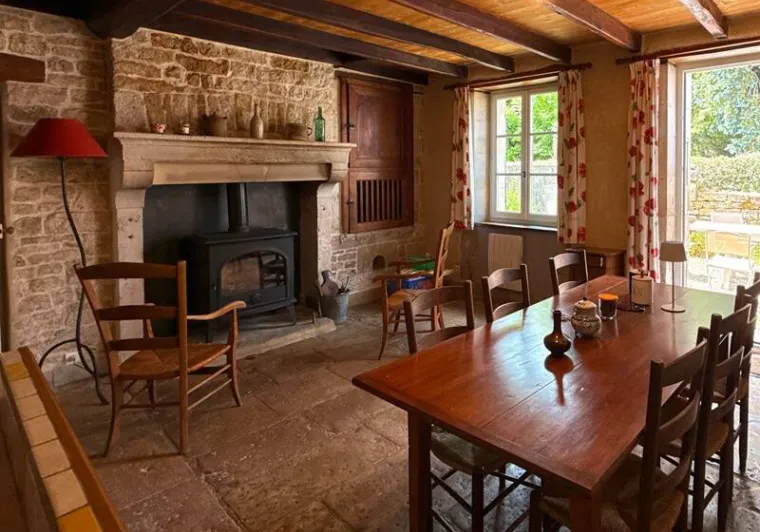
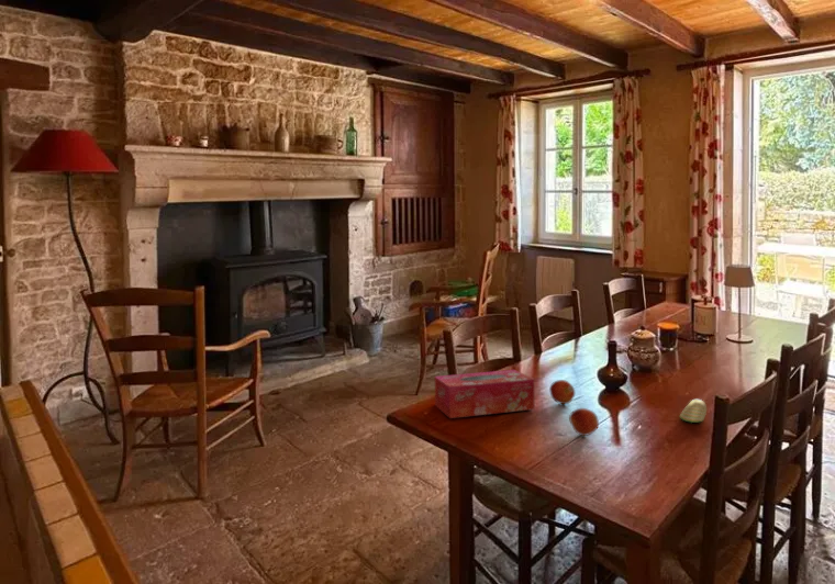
+ fruit (563, 392)
+ tissue box (483, 392)
+ decorative egg (693, 408)
+ fruit (583, 422)
